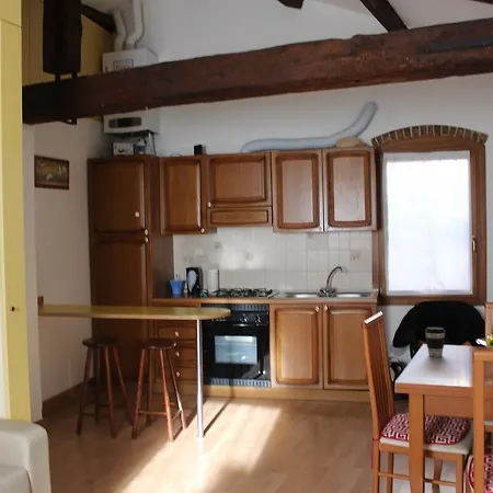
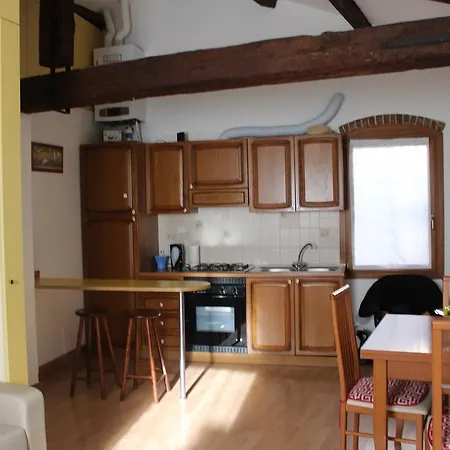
- coffee cup (435, 342)
